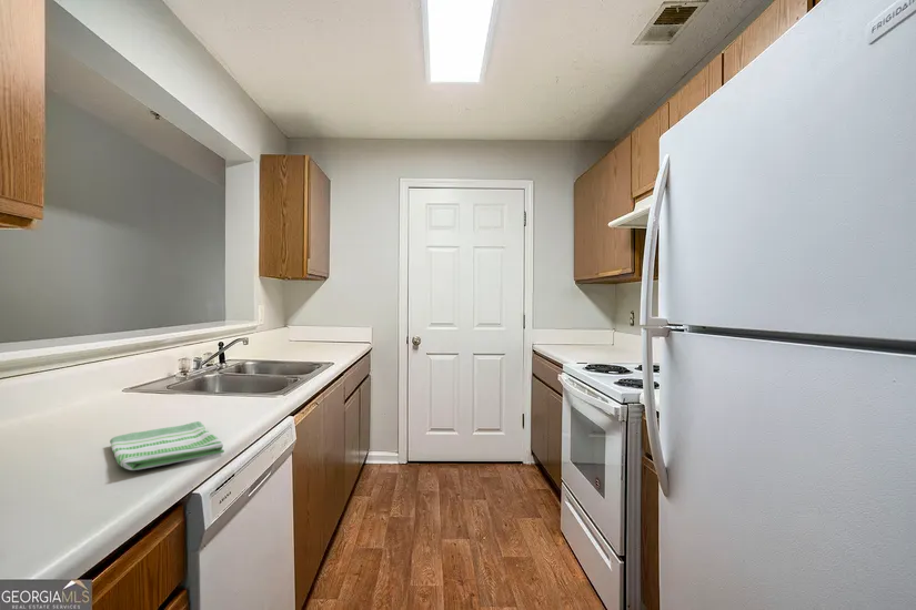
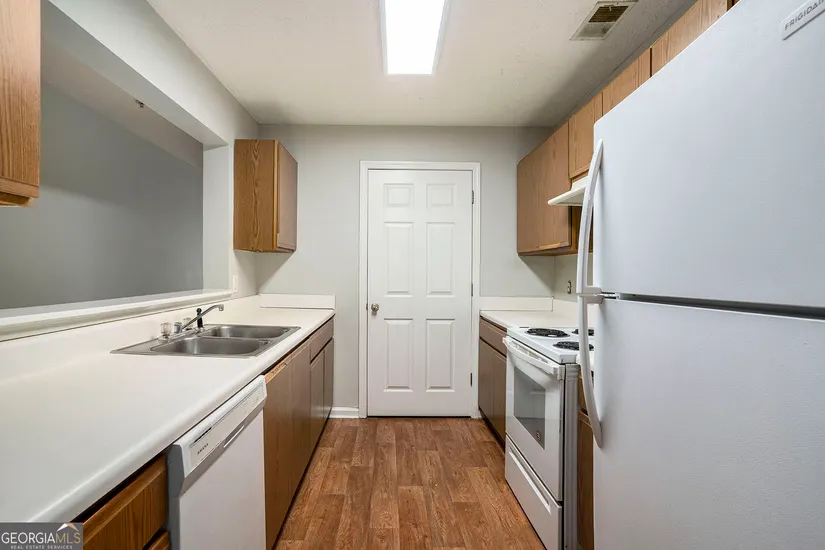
- dish towel (167, 443)
